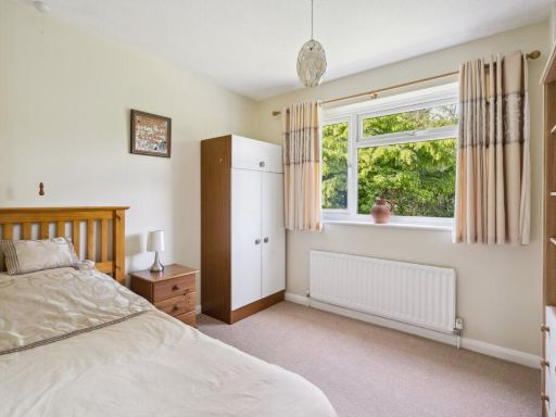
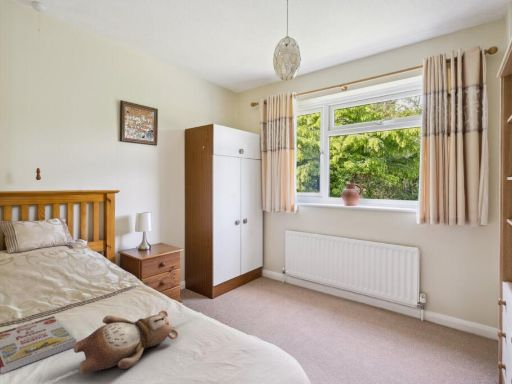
+ teddy bear (131, 334)
+ book (31, 340)
